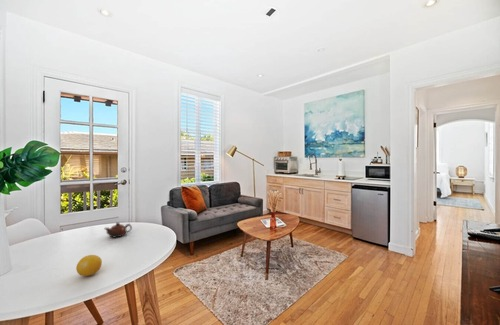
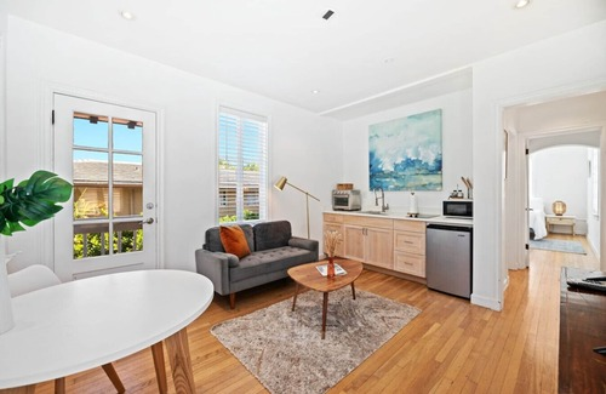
- fruit (89, 265)
- teapot (118, 228)
